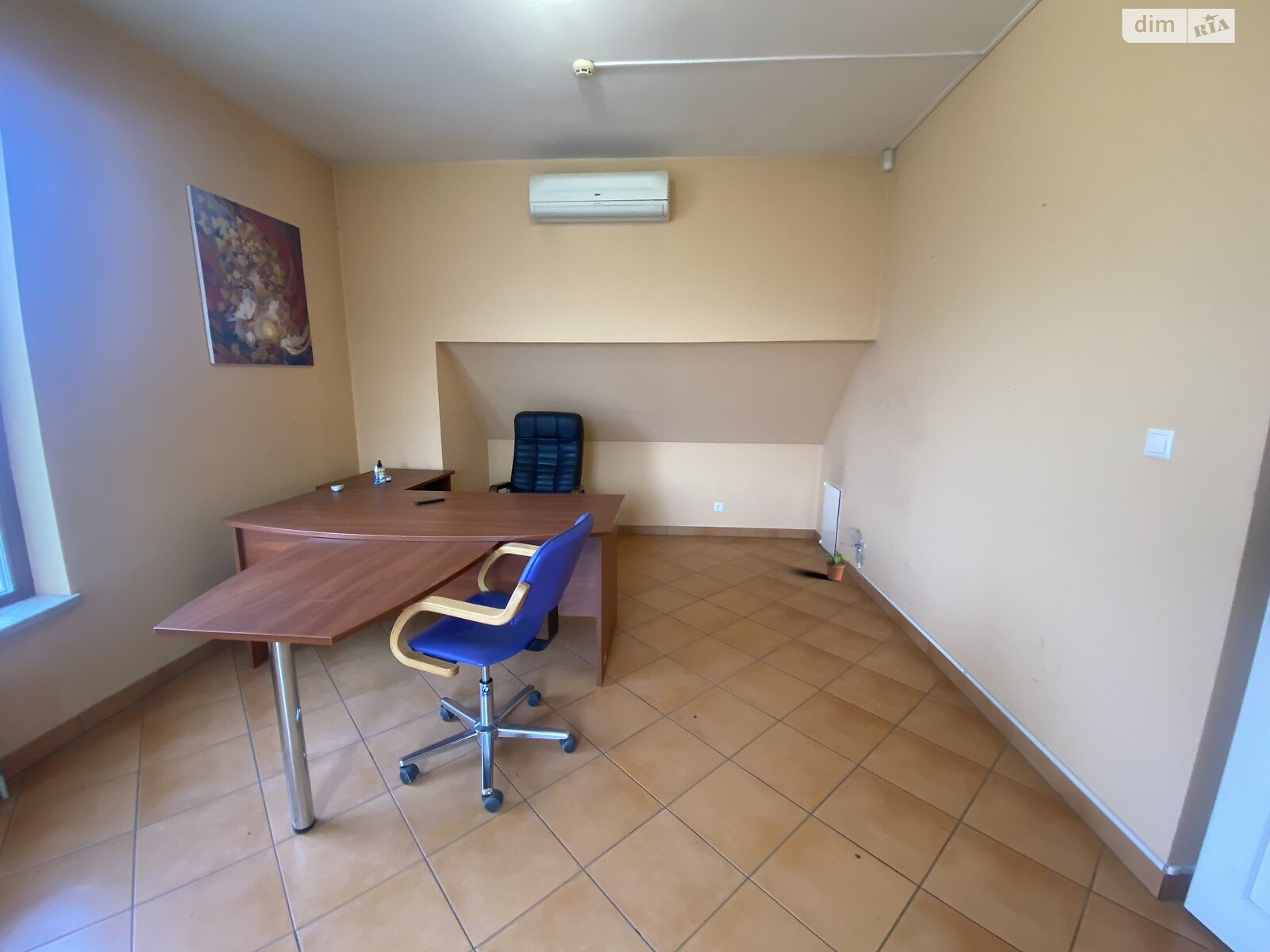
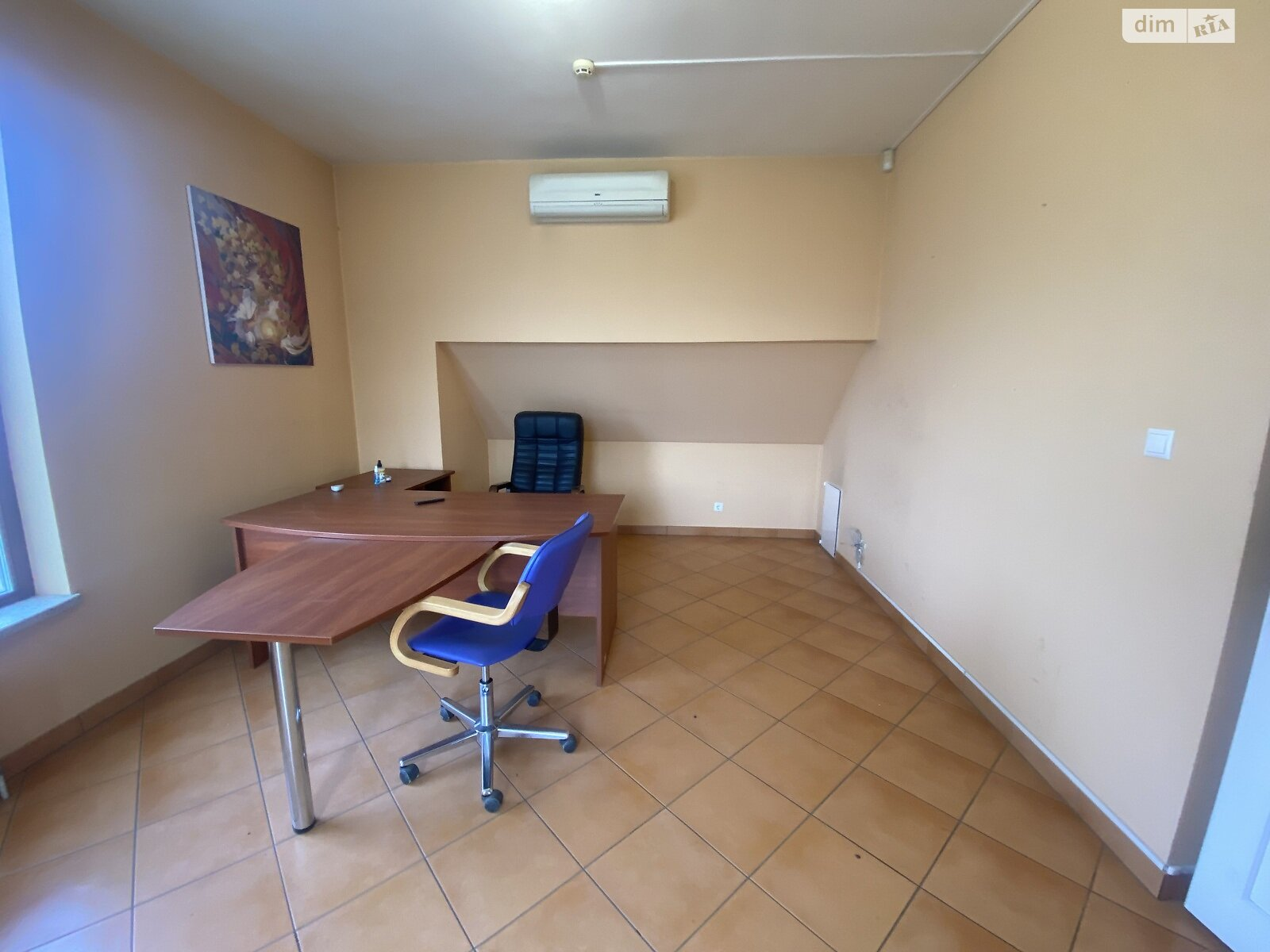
- potted plant (834, 566)
